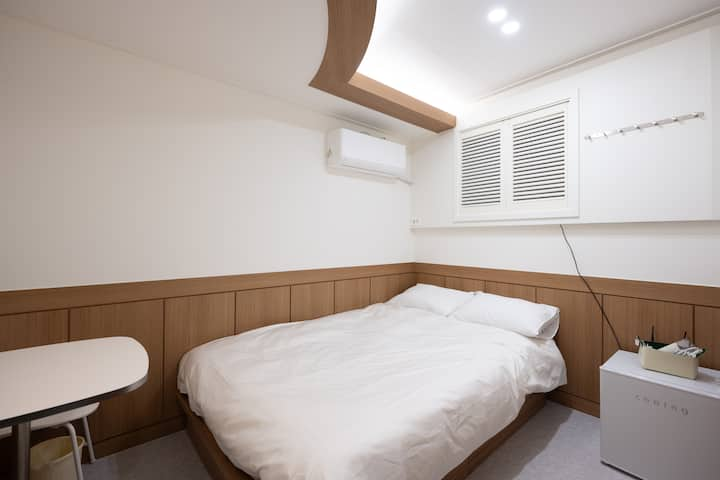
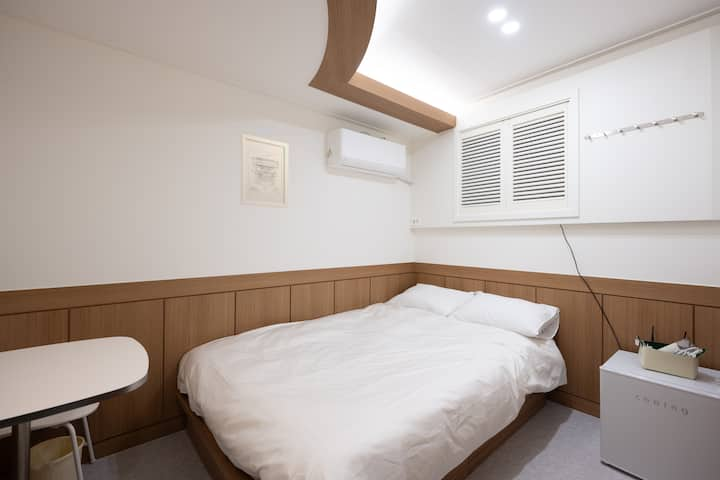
+ wall art (265, 172)
